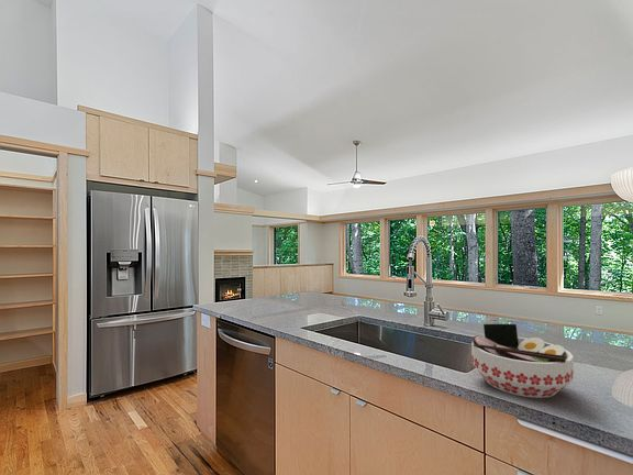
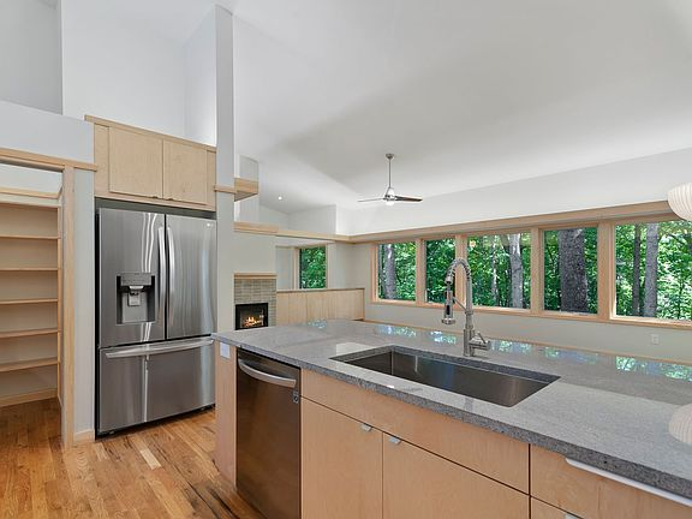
- bowl (519, 358)
